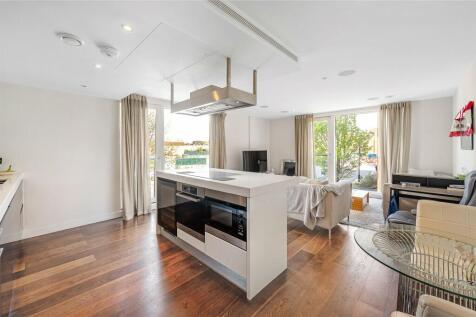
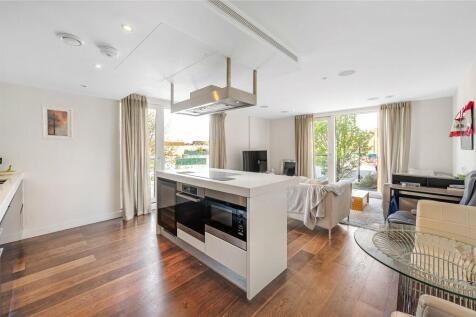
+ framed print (57, 123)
